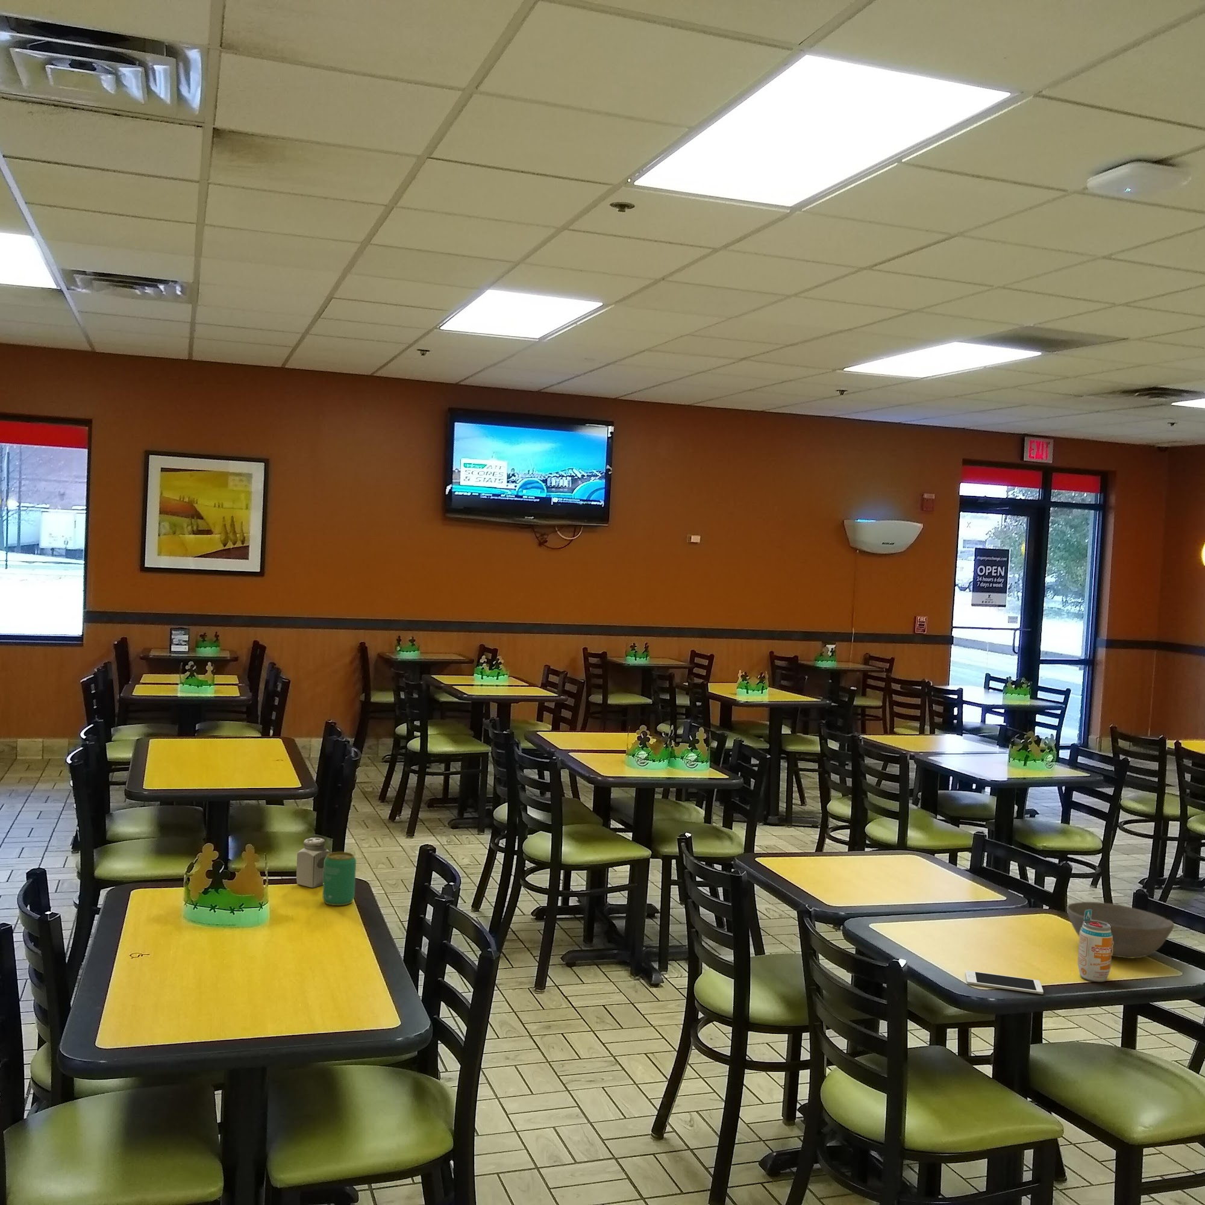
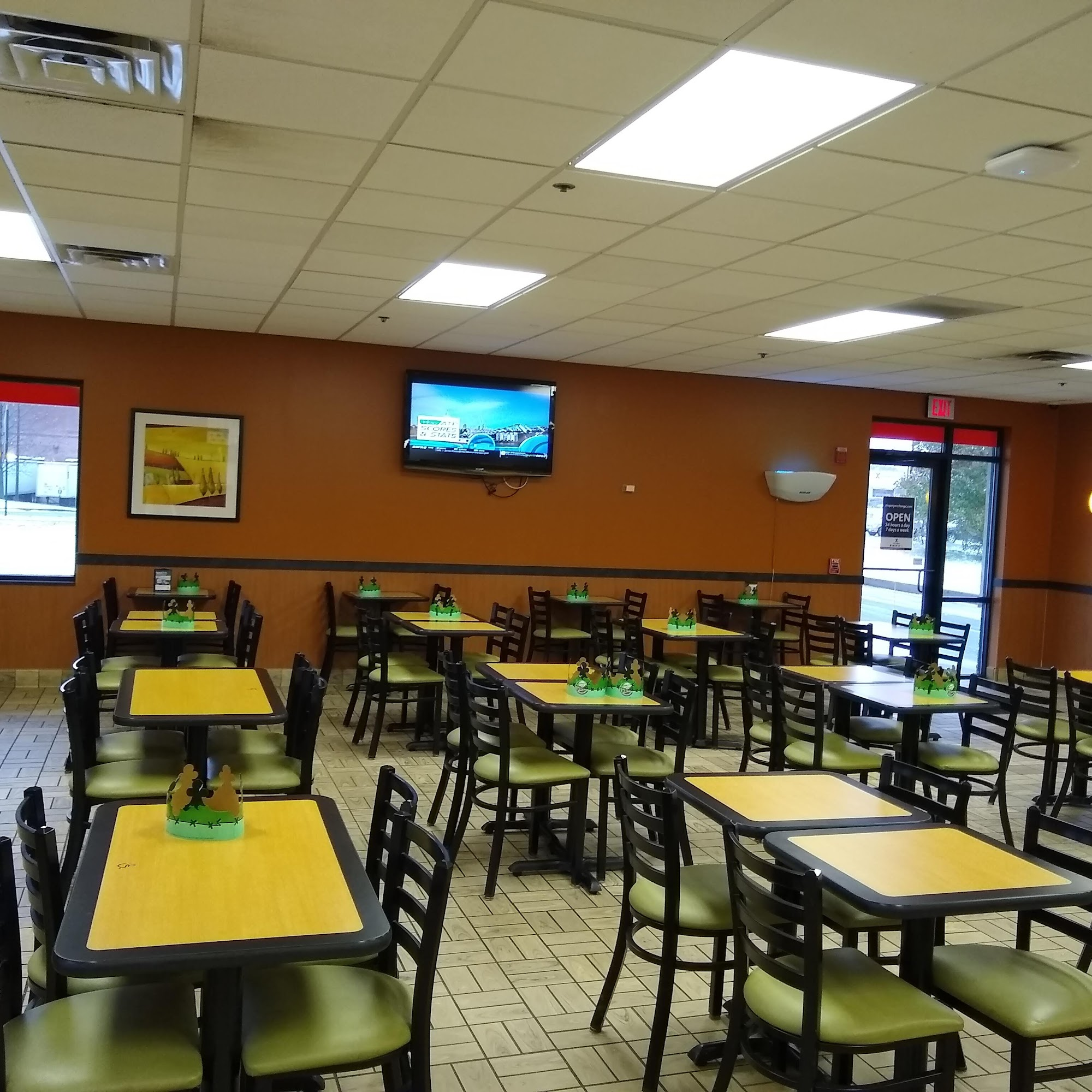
- salt shaker (313, 861)
- beverage can (1095, 946)
- cell phone (1003, 982)
- beverage can (339, 878)
- bowl (1118, 932)
